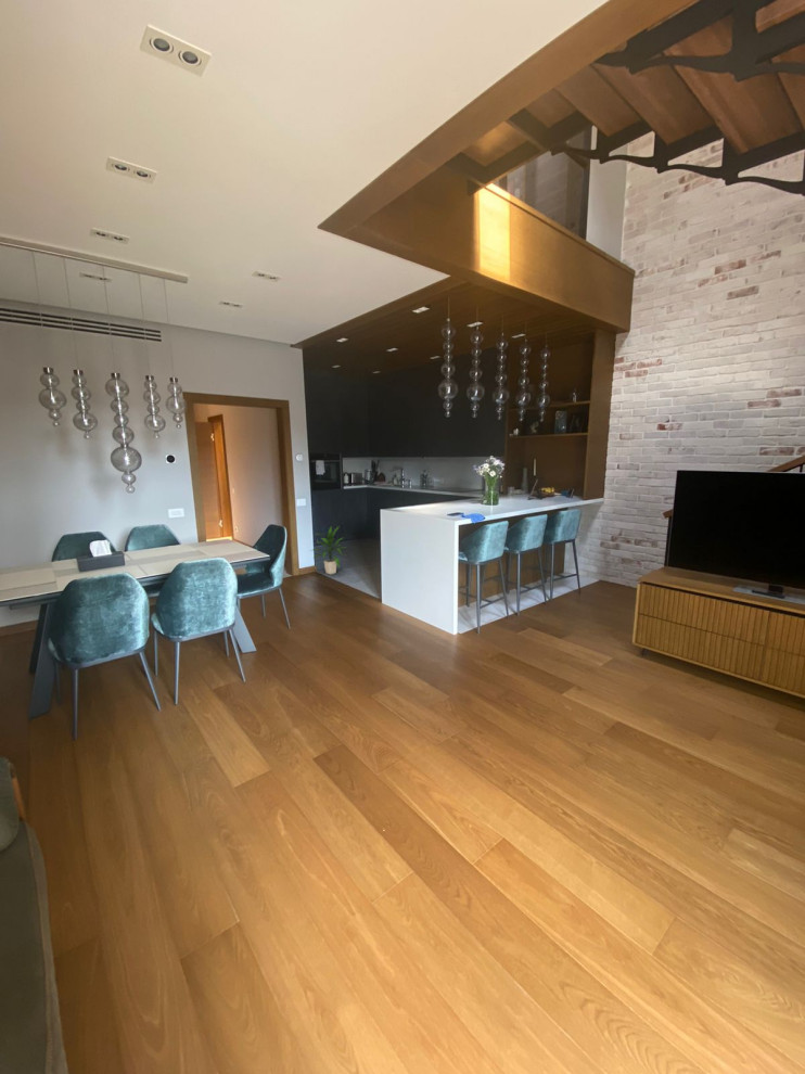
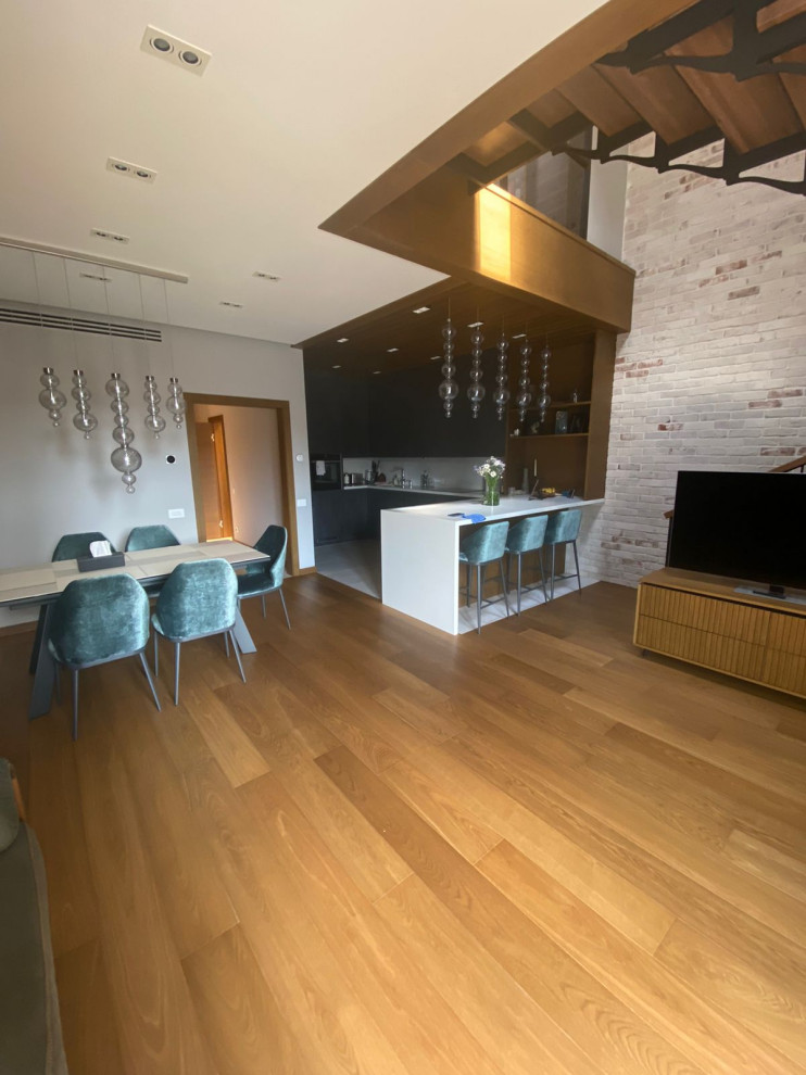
- indoor plant (330, 550)
